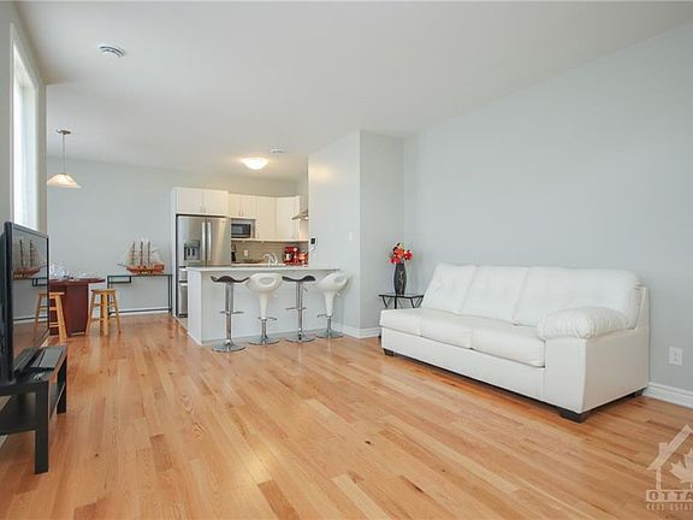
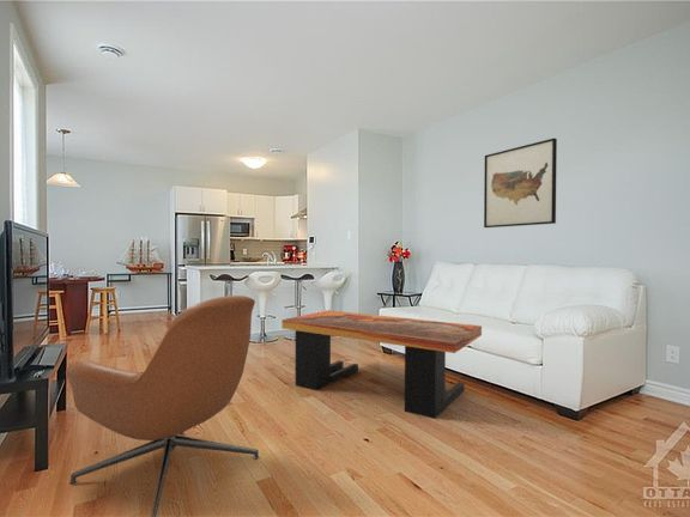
+ coffee table (377, 341)
+ wall art (516, 187)
+ armchair (174, 381)
